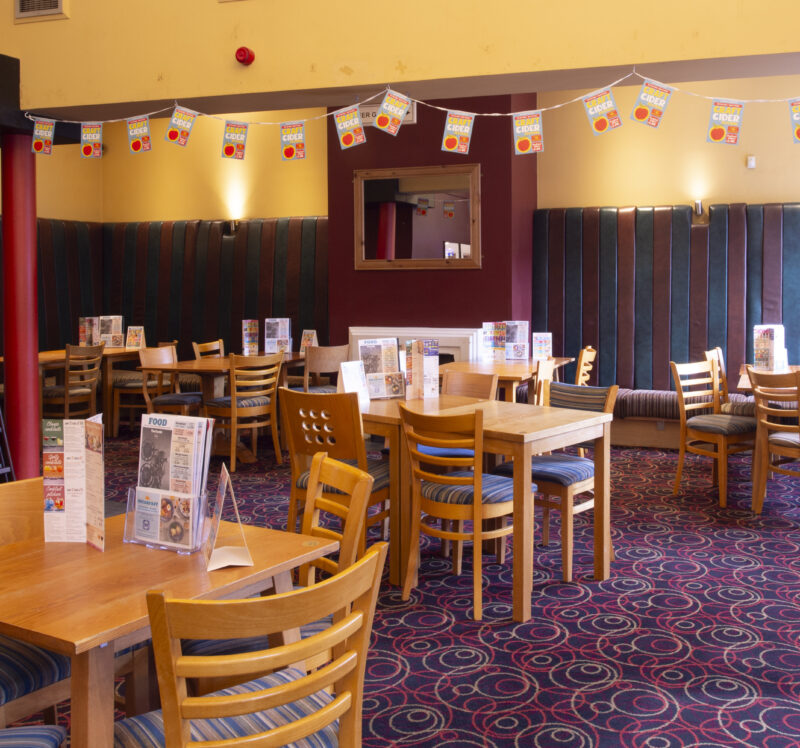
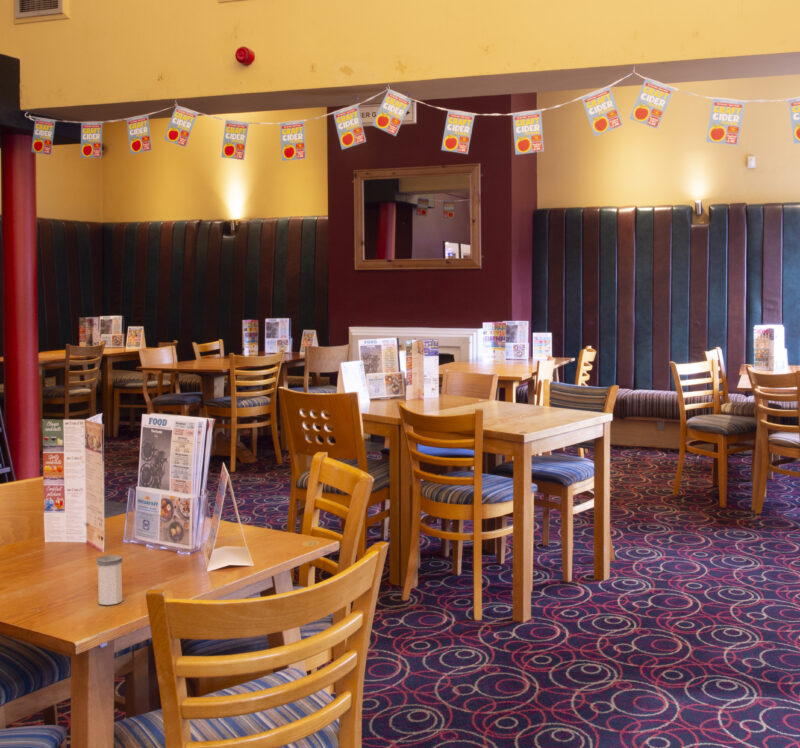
+ salt shaker (109, 579)
